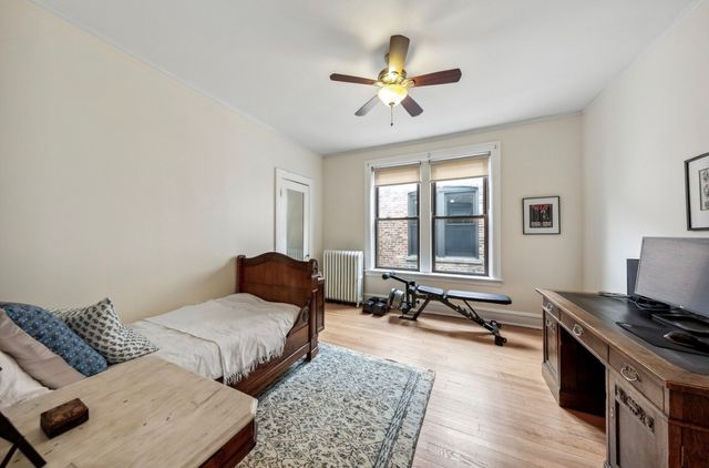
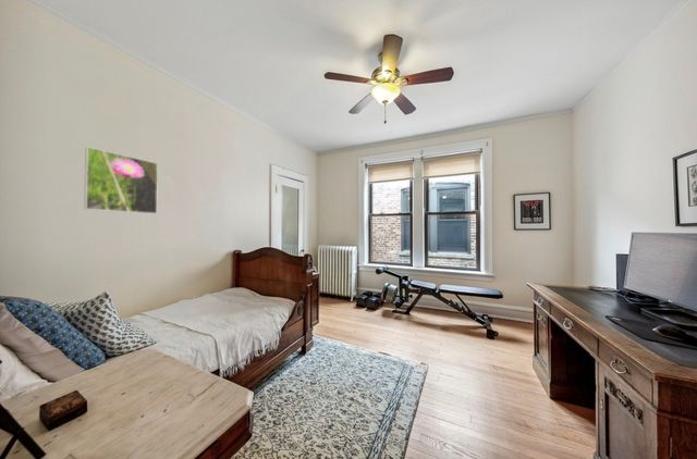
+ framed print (124, 183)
